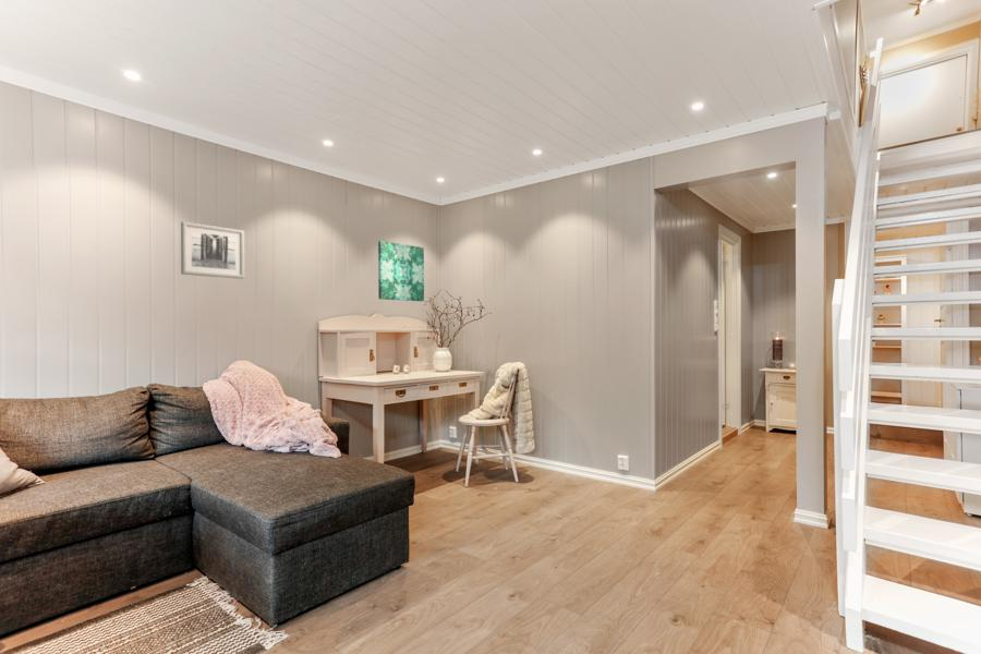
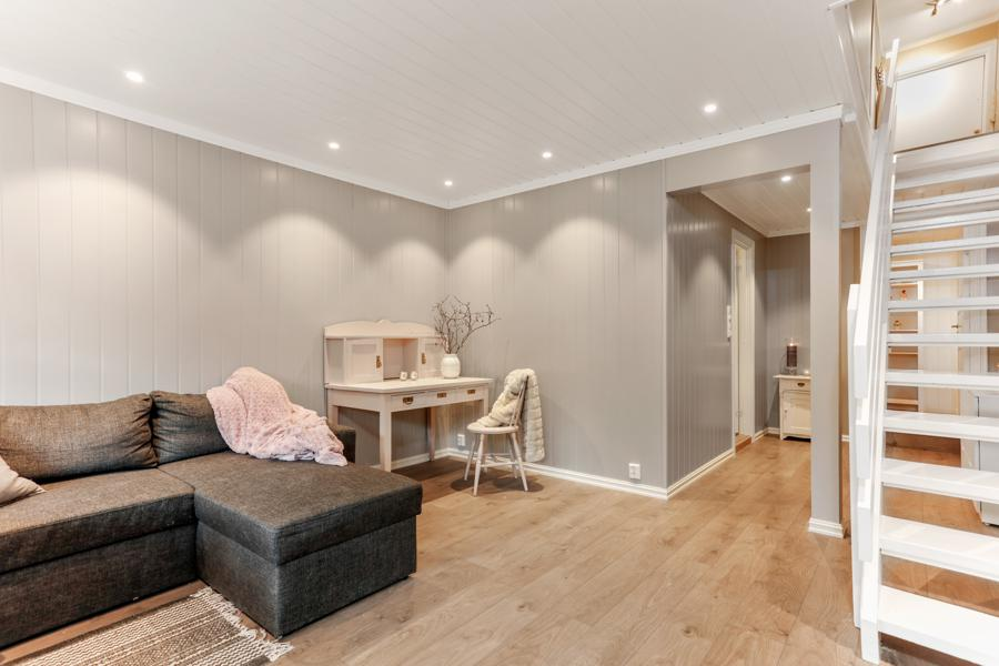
- wall art (214, 251)
- wall art (401, 271)
